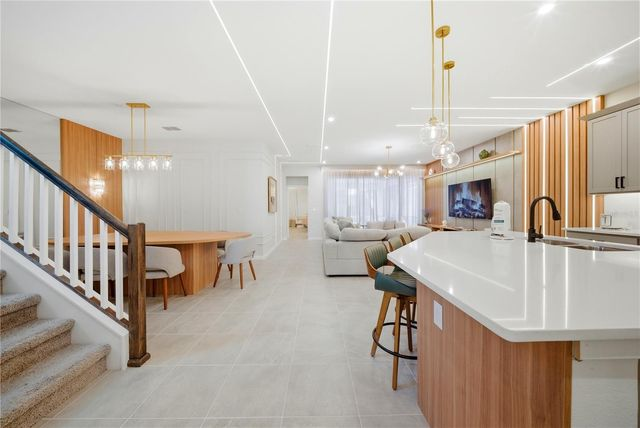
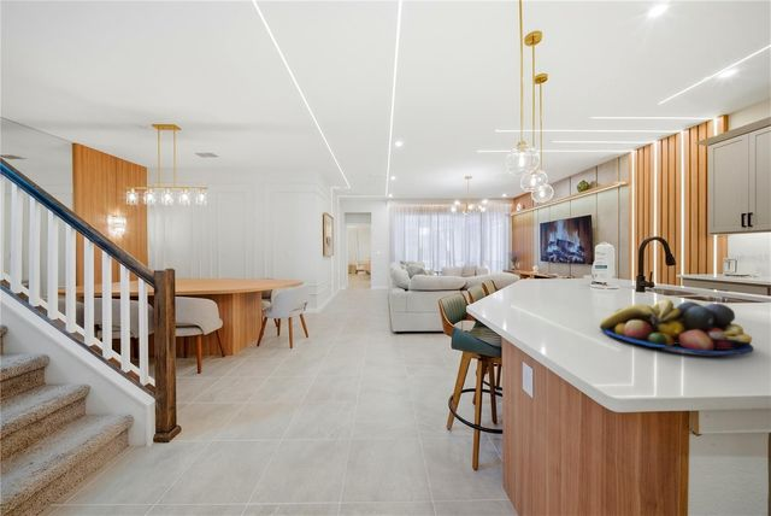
+ fruit bowl (669, 318)
